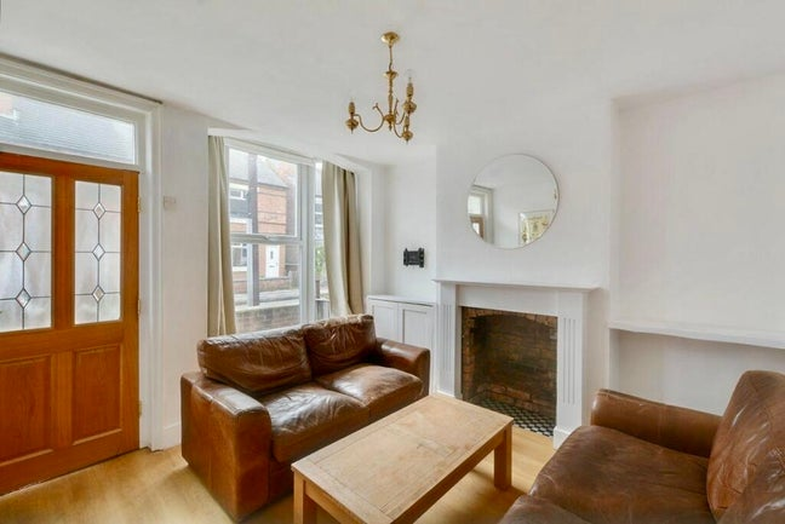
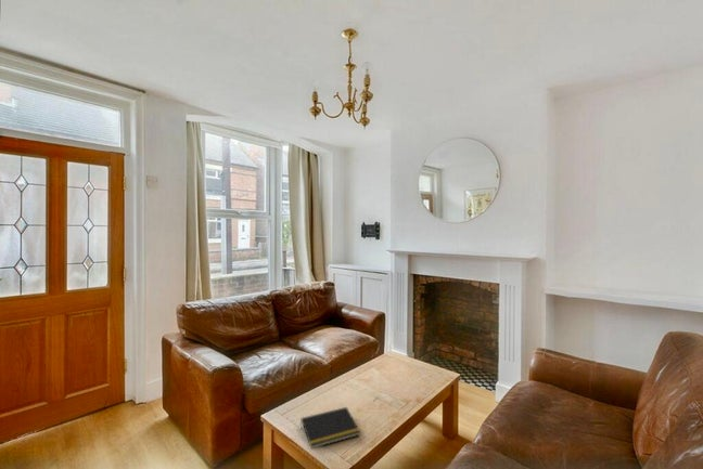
+ notepad (330, 426)
